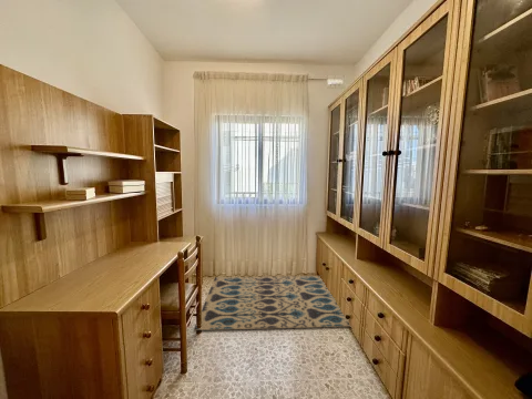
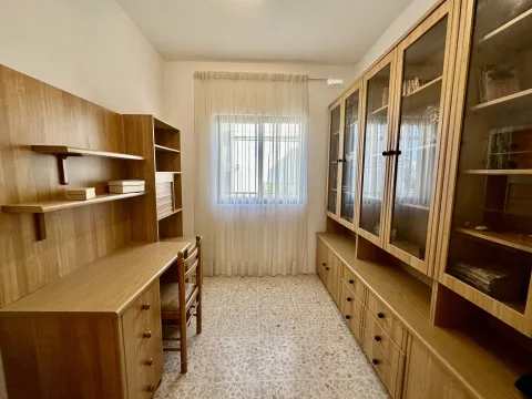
- rug (282, 296)
